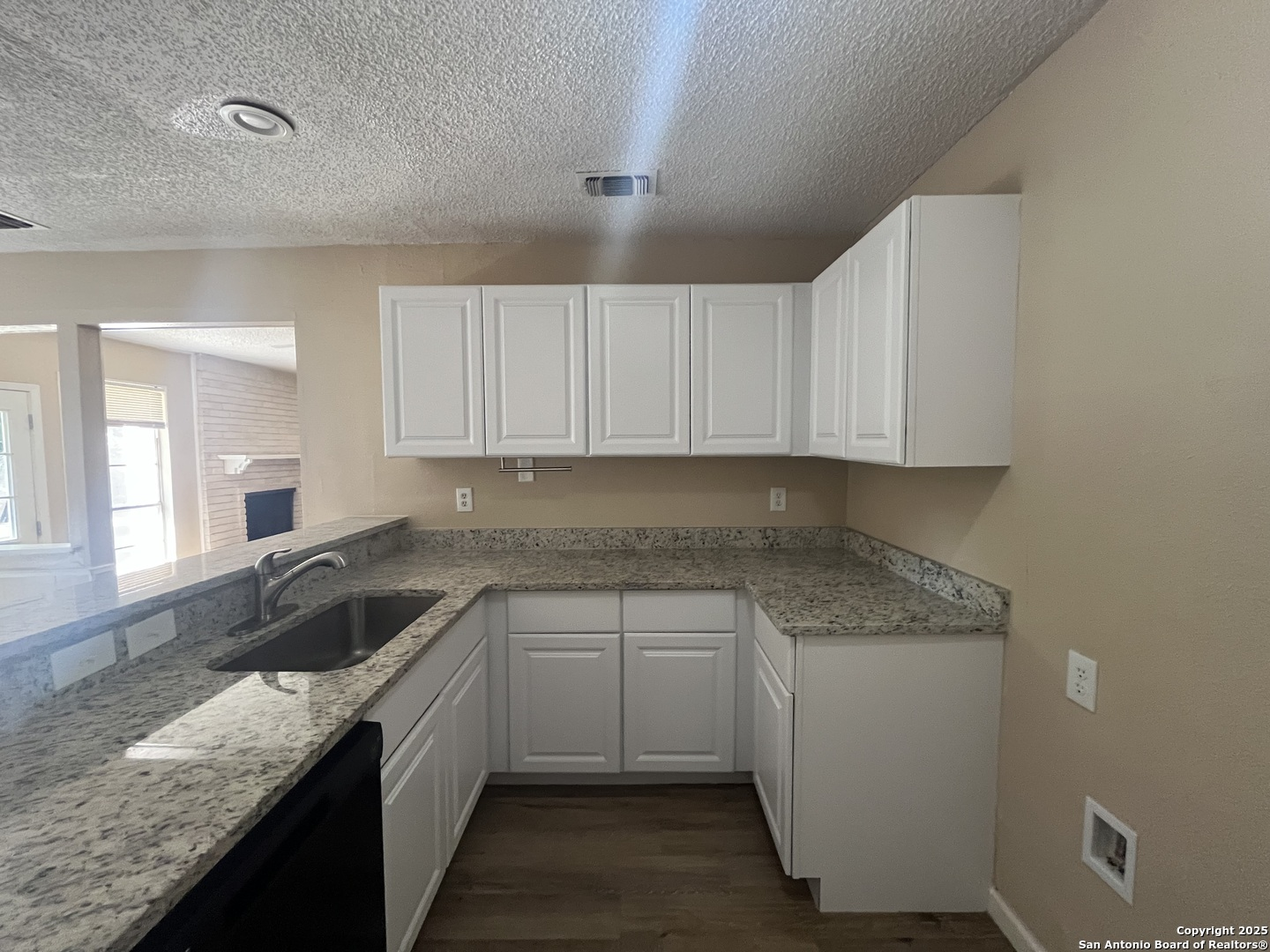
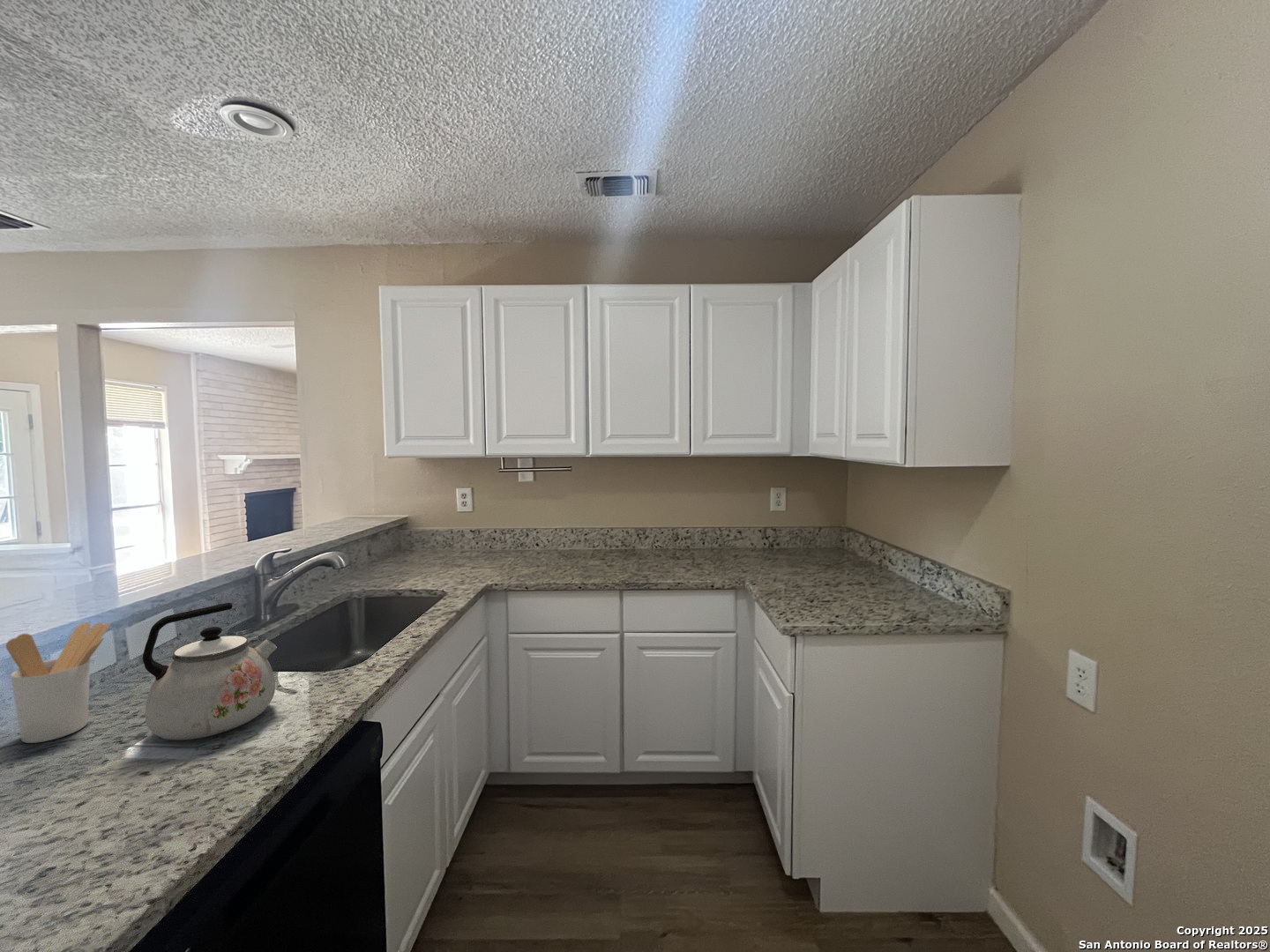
+ utensil holder (66, 676)
+ kettle (213, 664)
